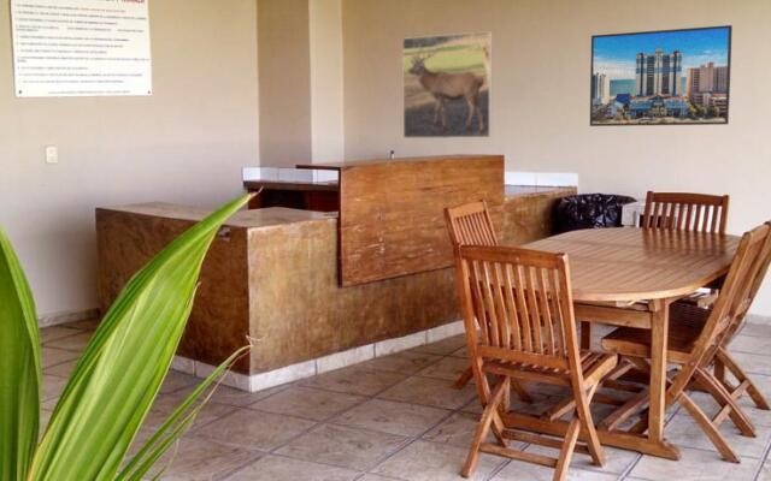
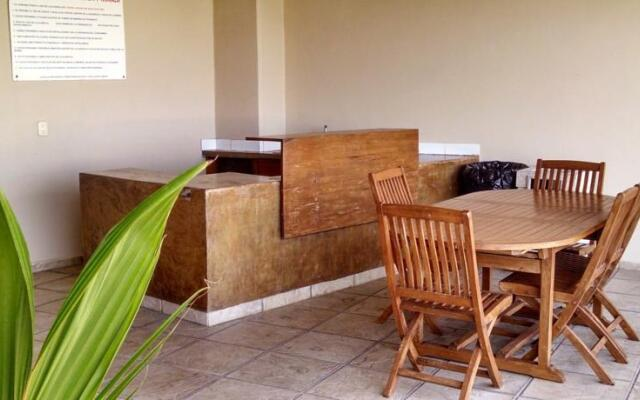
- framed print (446, 87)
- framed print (657, 78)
